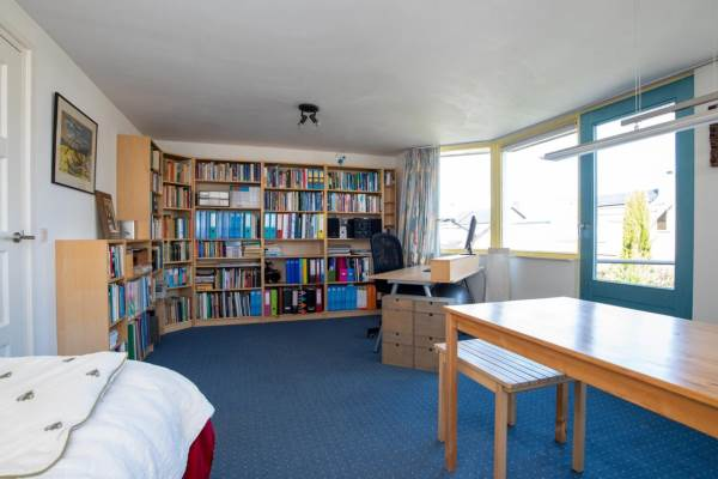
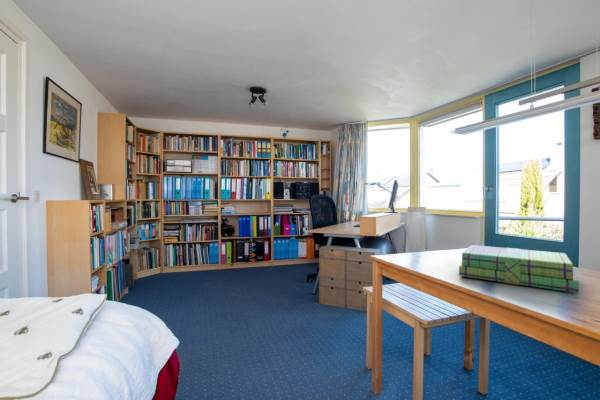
+ stack of books (513, 264)
